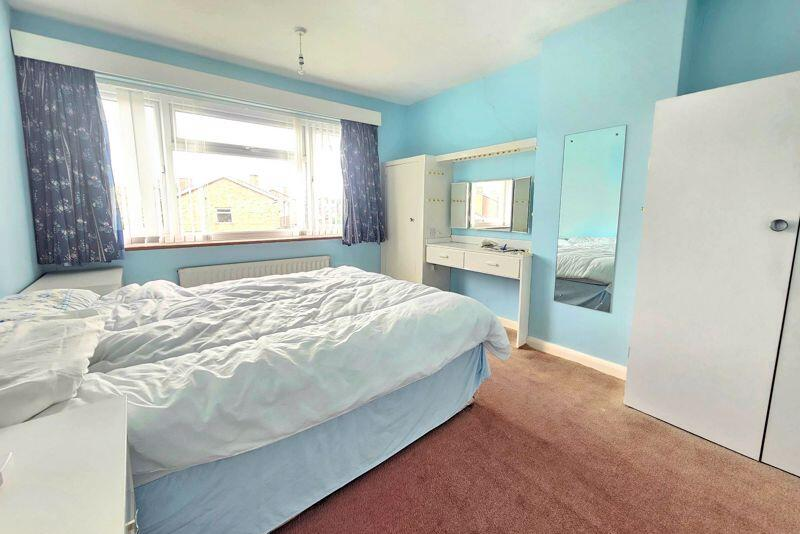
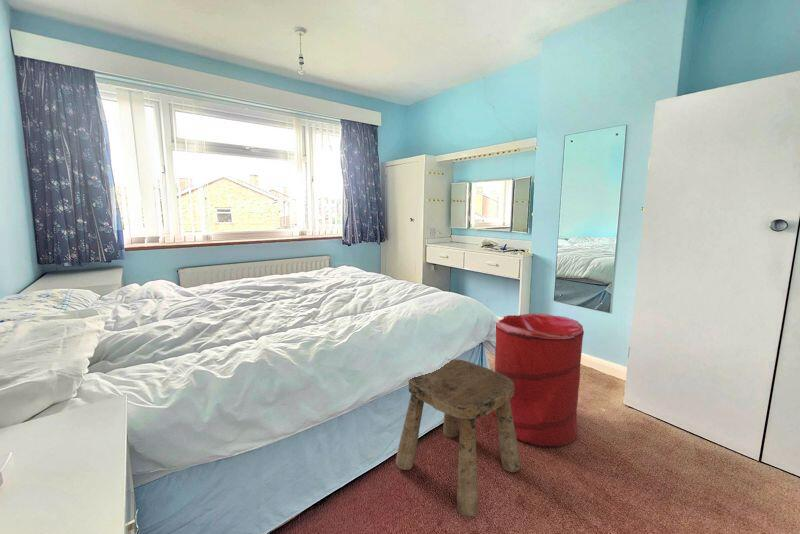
+ stool (458, 423)
+ laundry hamper (534, 371)
